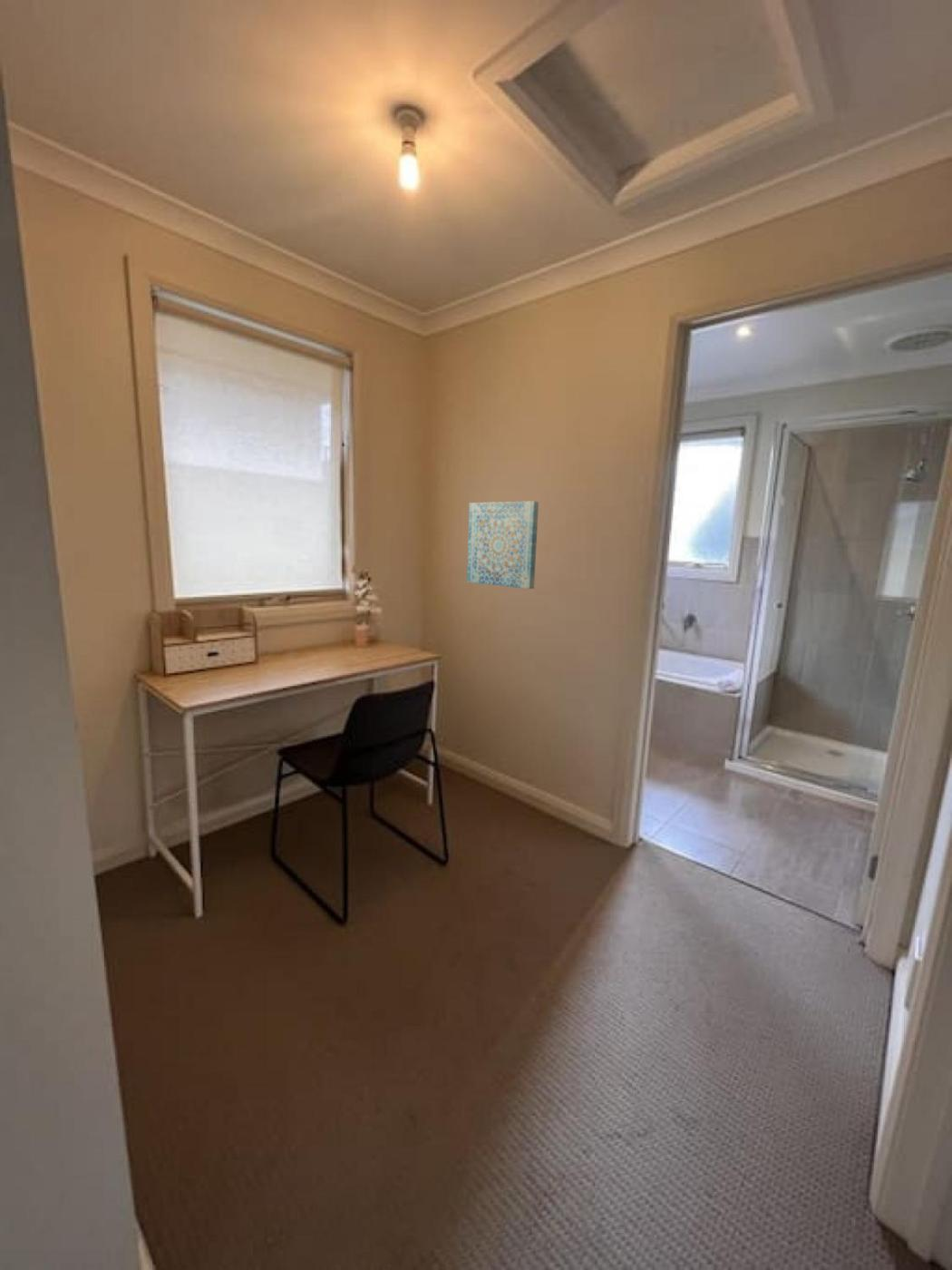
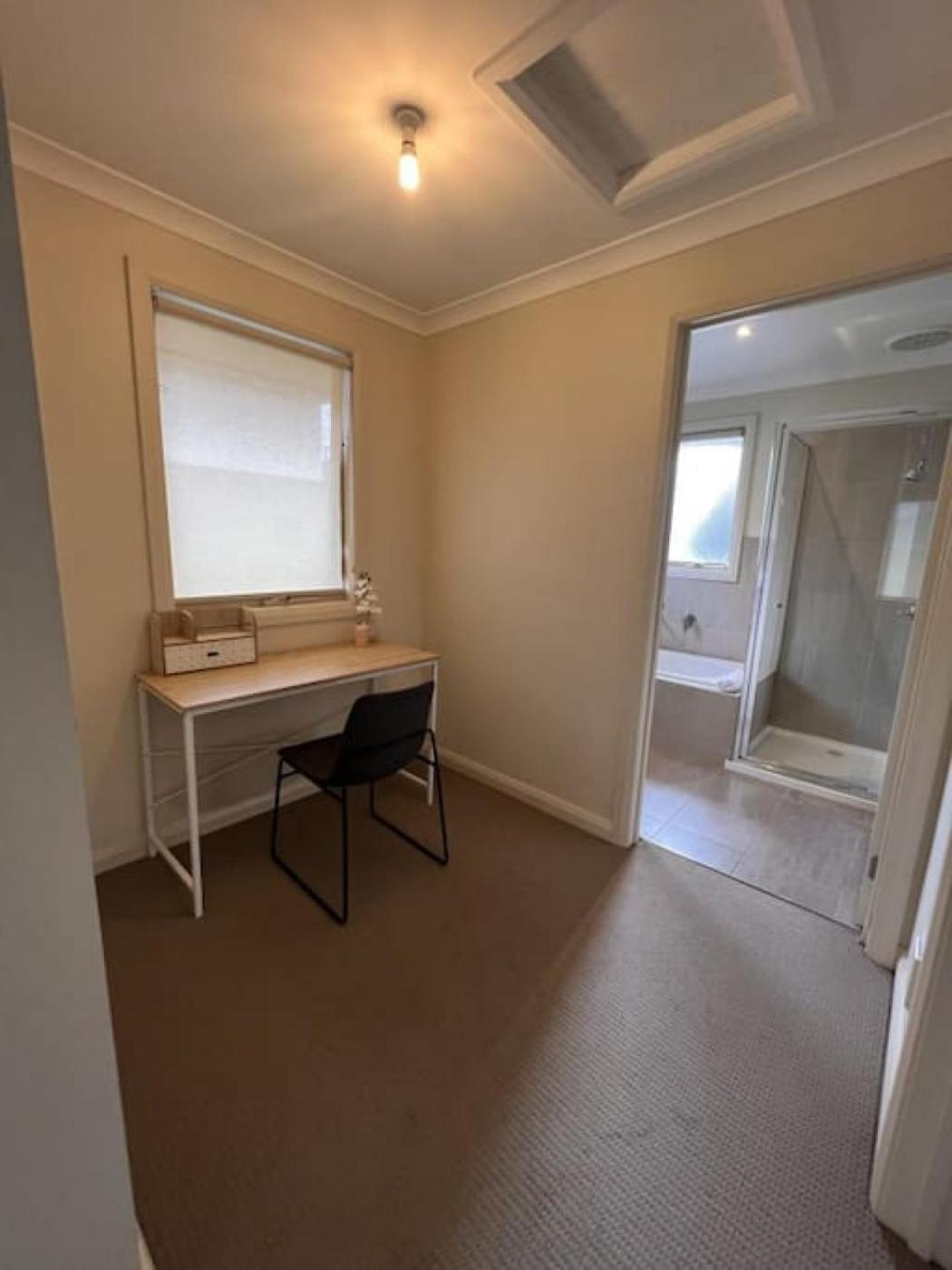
- wall art (500, 543)
